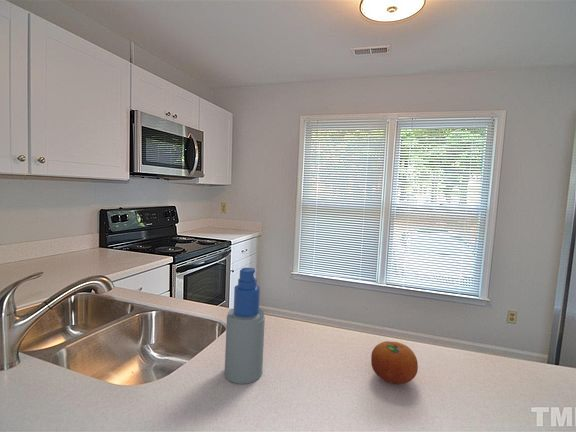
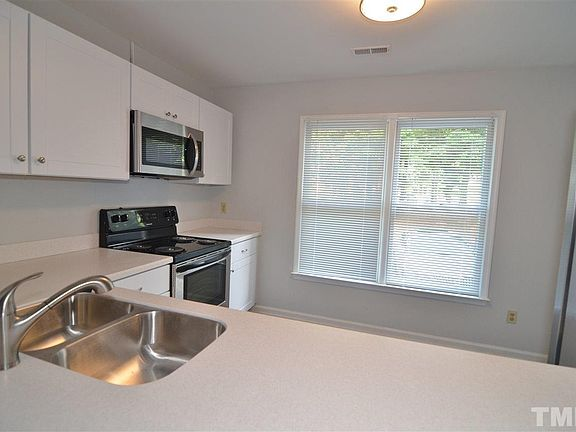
- fruit (393, 362)
- spray bottle (245, 321)
